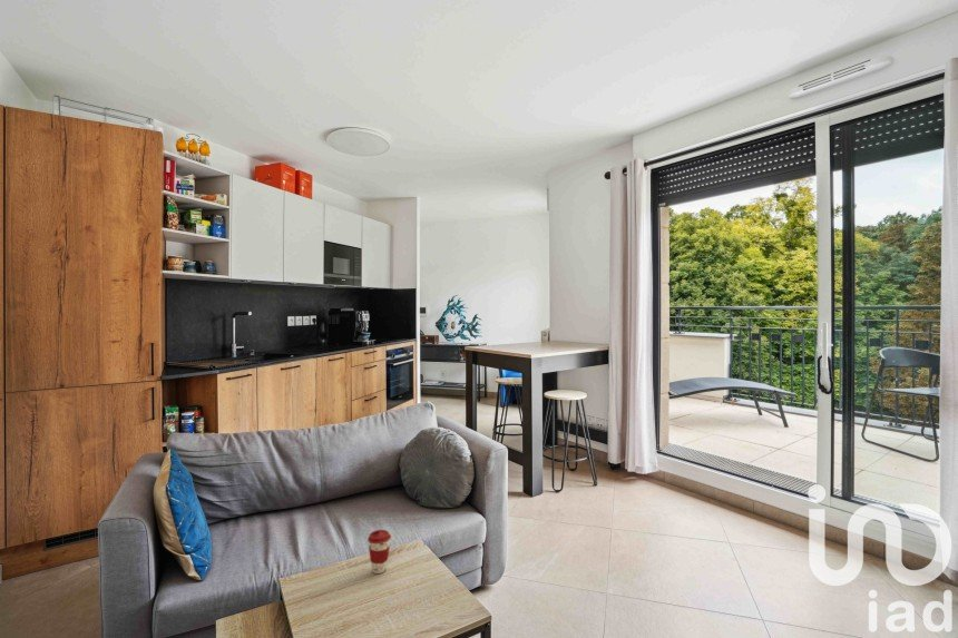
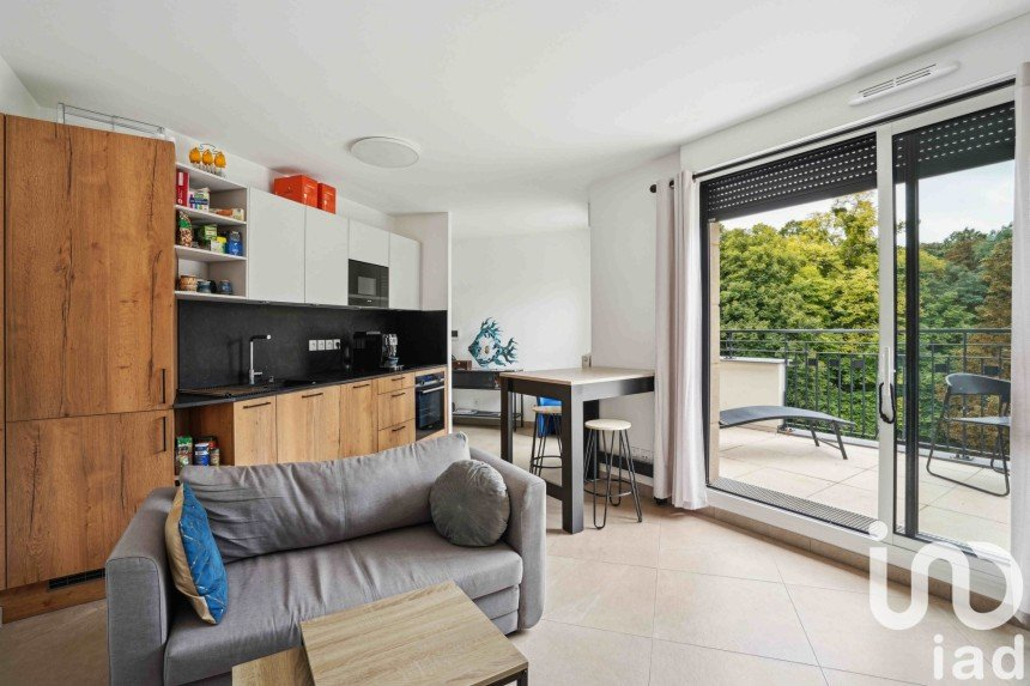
- coffee cup (379, 551)
